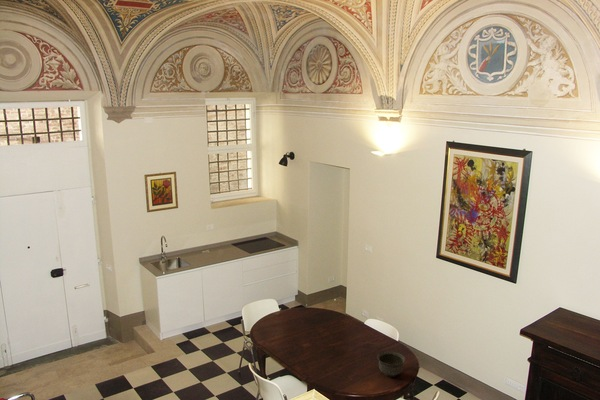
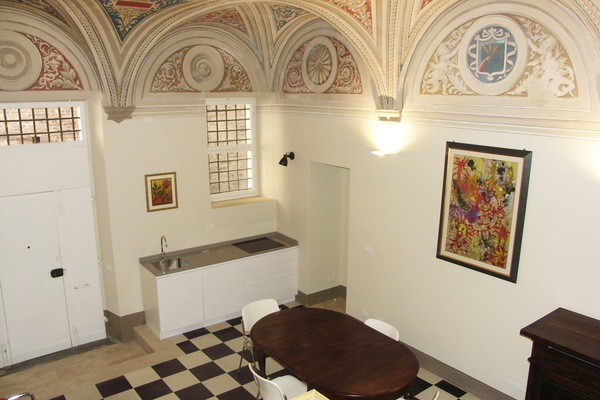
- bowl (390, 365)
